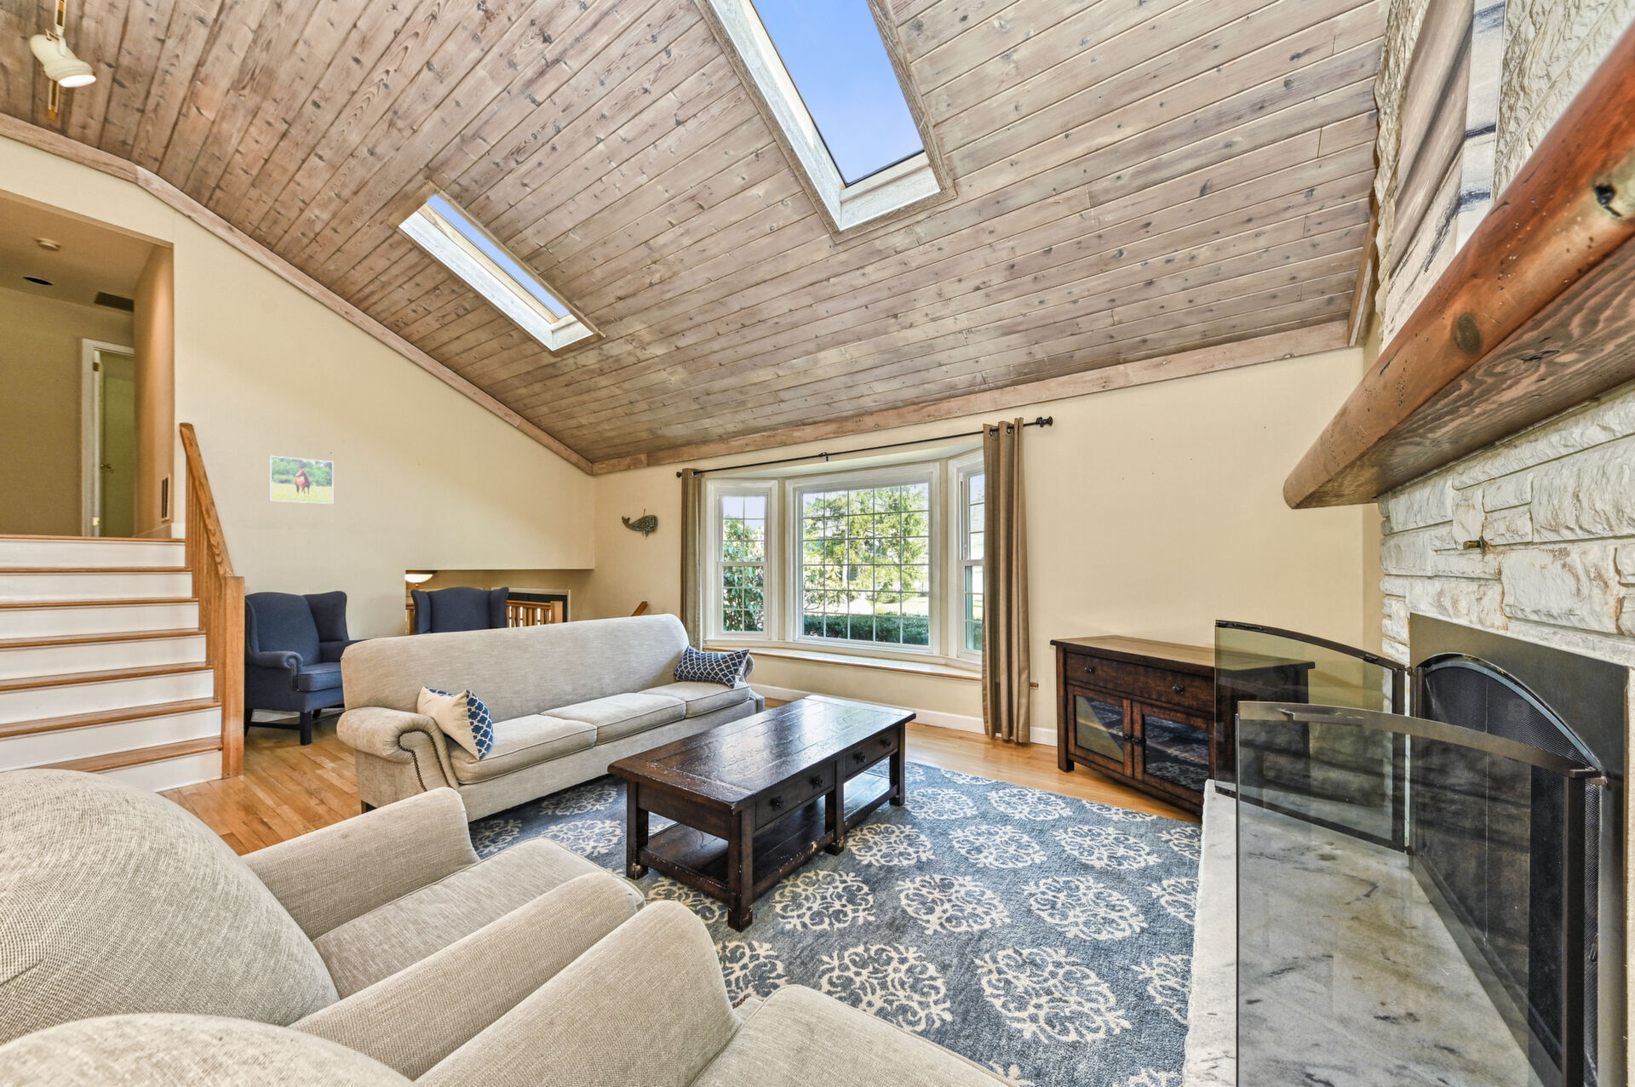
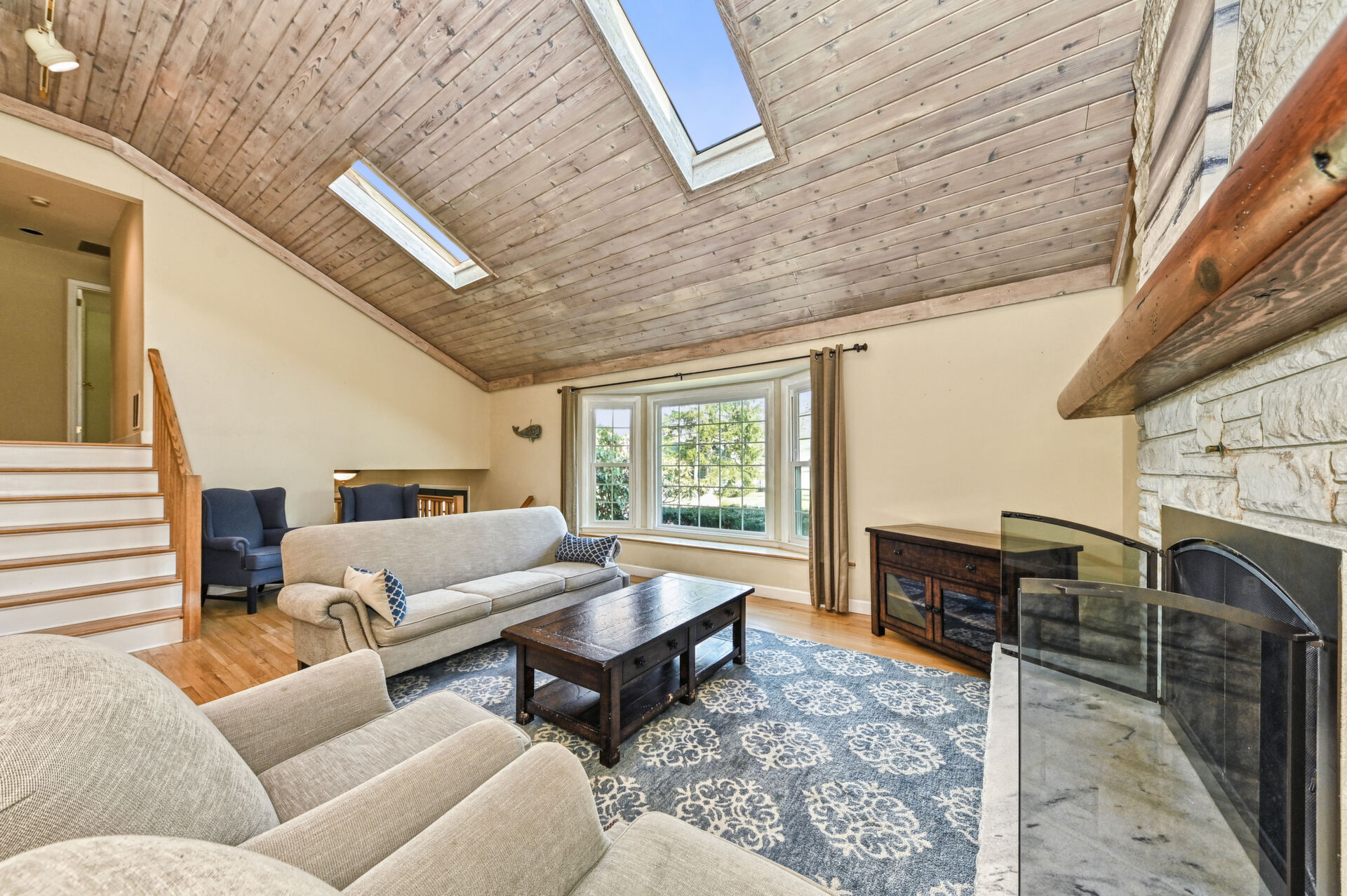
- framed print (301, 480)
